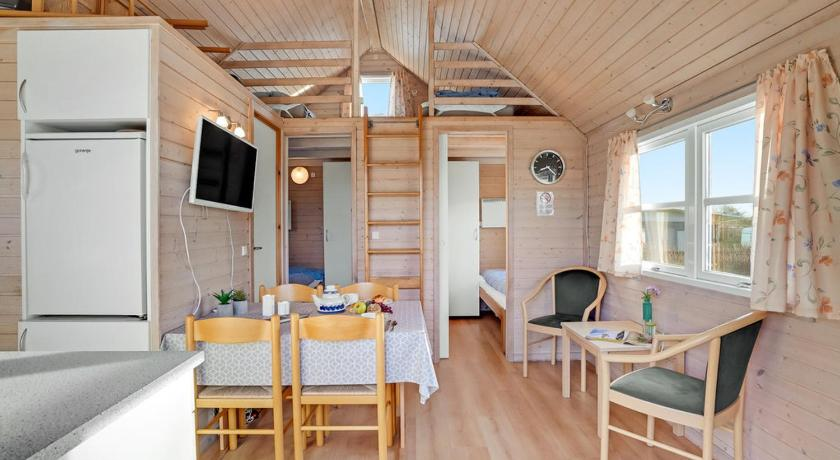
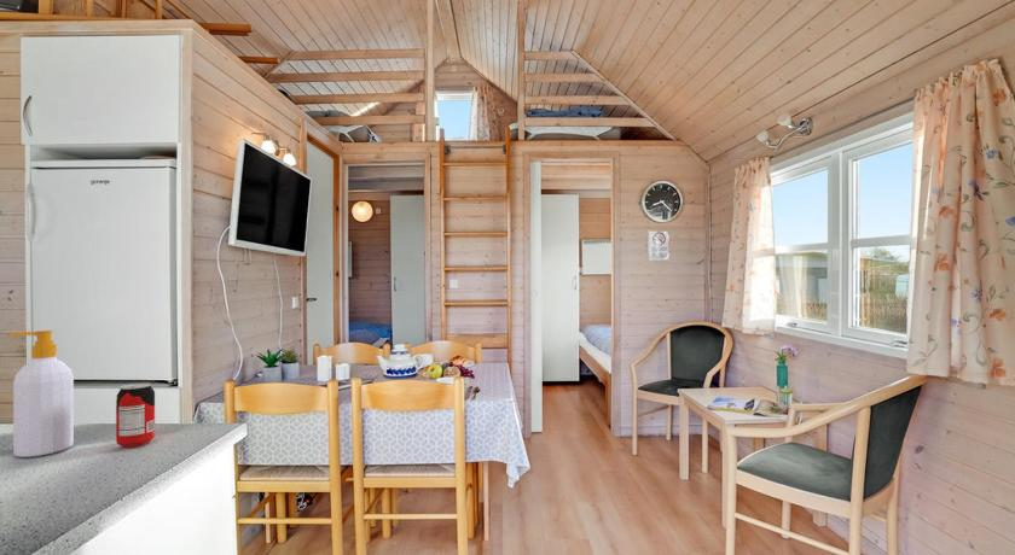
+ soap bottle (41, 390)
+ beverage can (135, 414)
